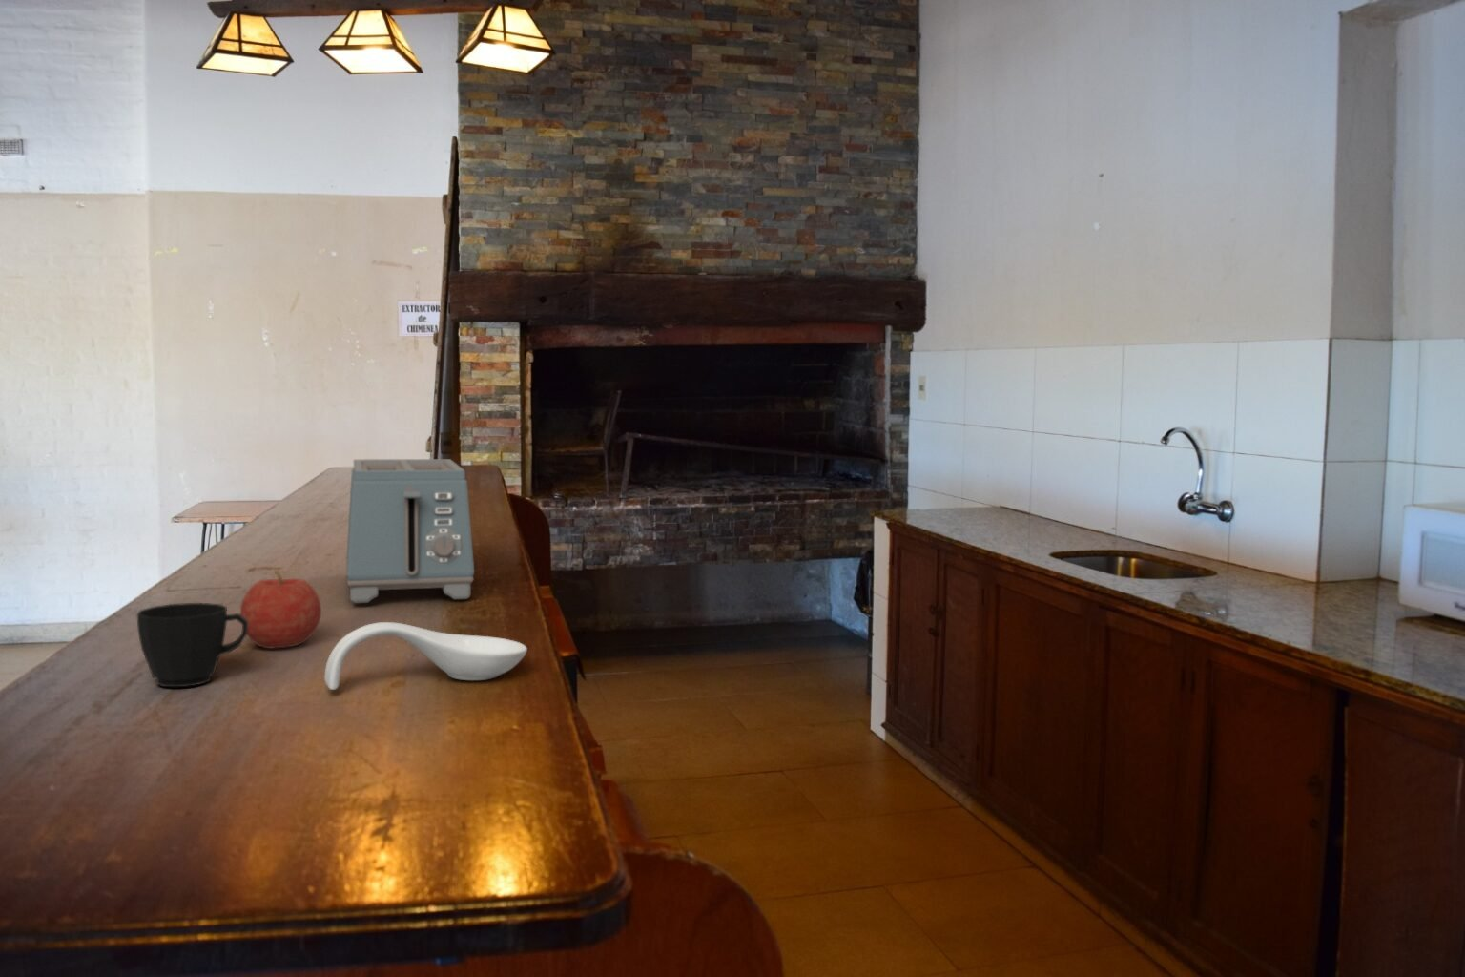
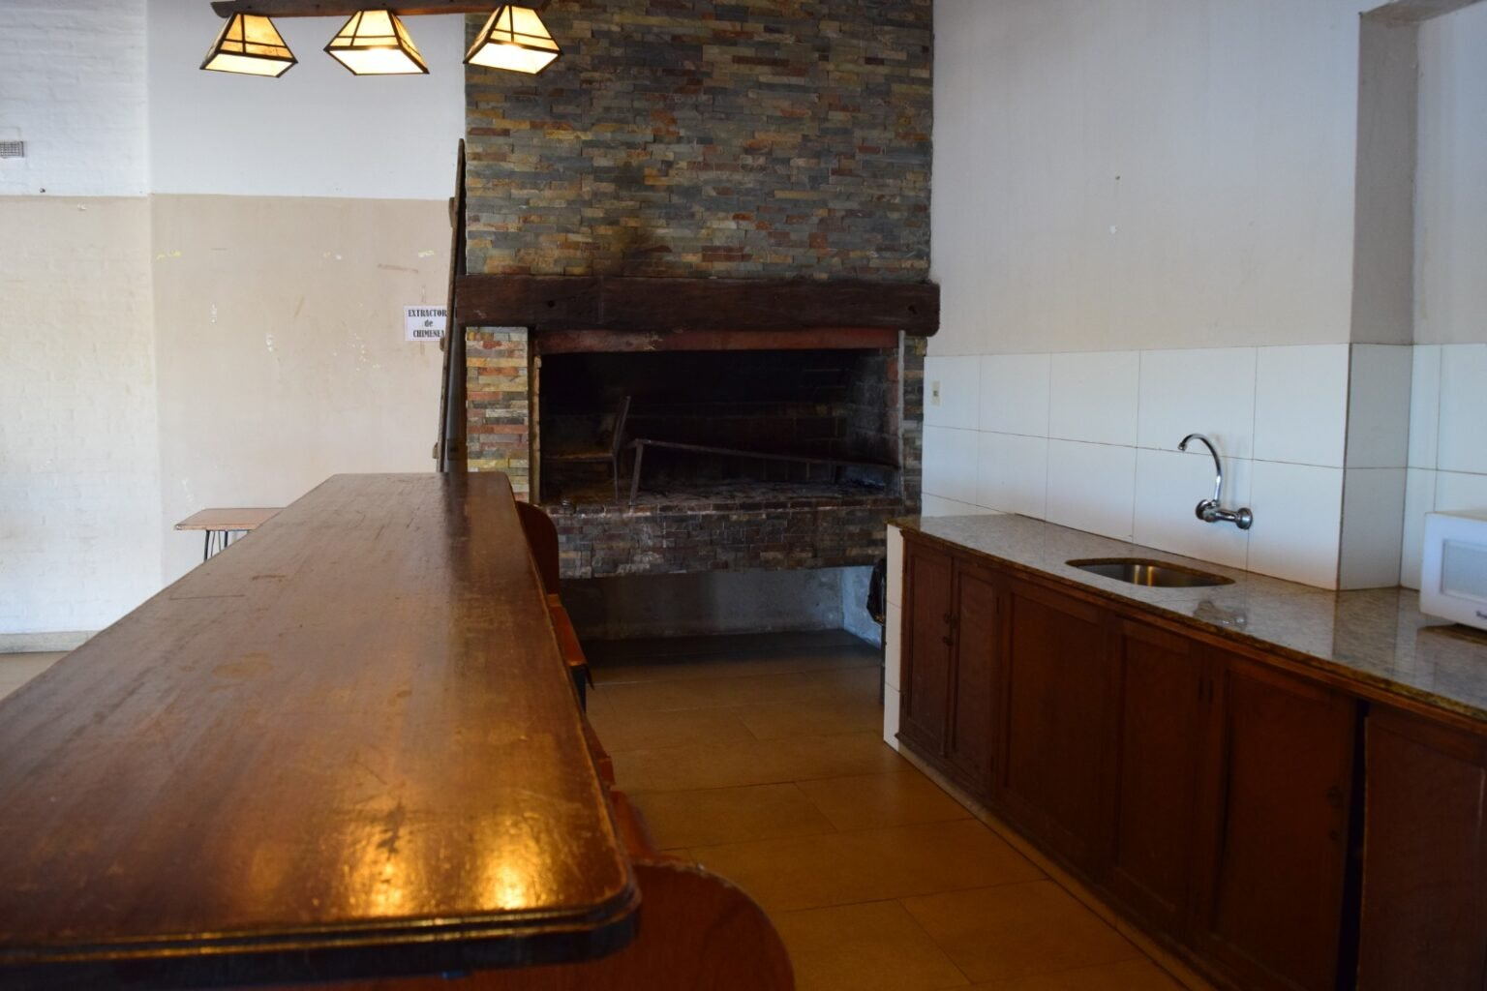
- fruit (279, 606)
- toaster (408, 527)
- spoon rest (429, 650)
- cup (187, 646)
